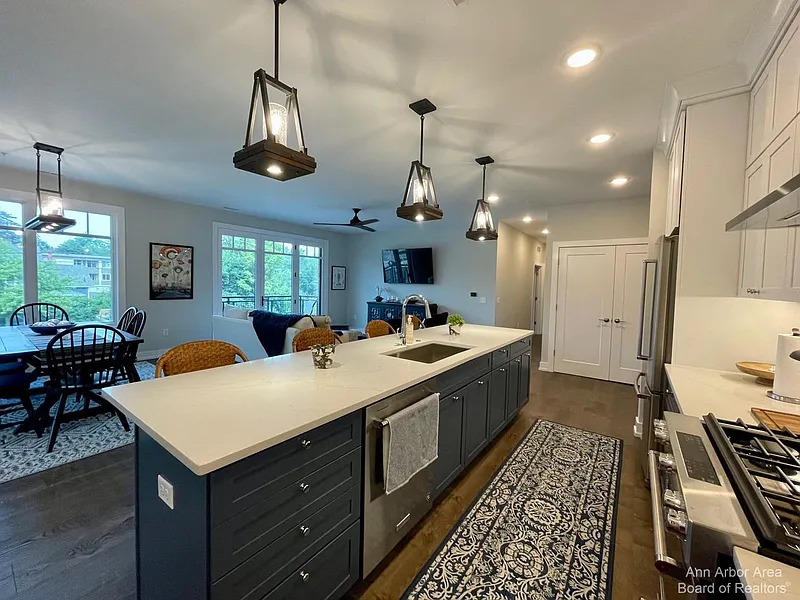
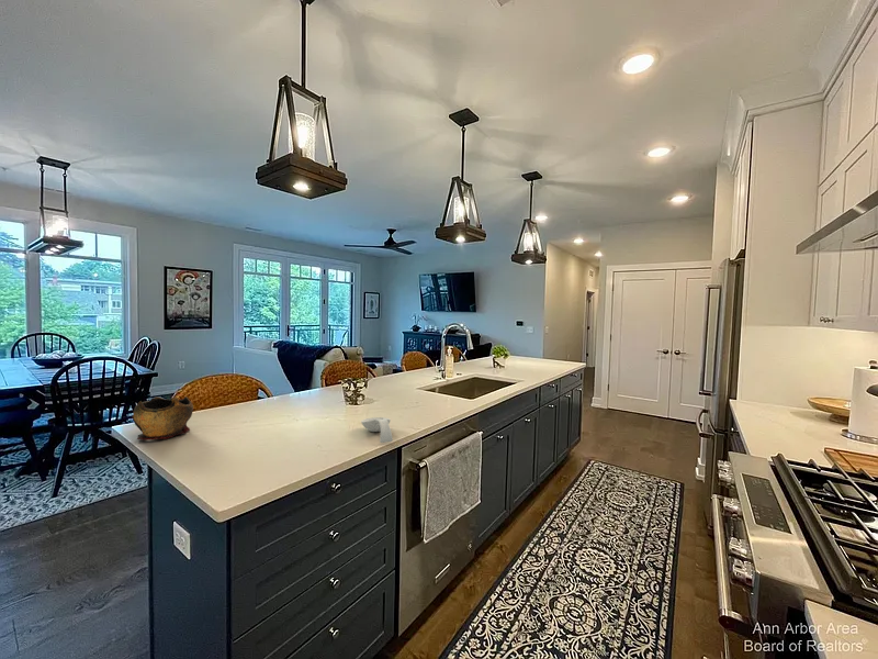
+ spoon rest (379, 424)
+ decorative bowl (164, 414)
